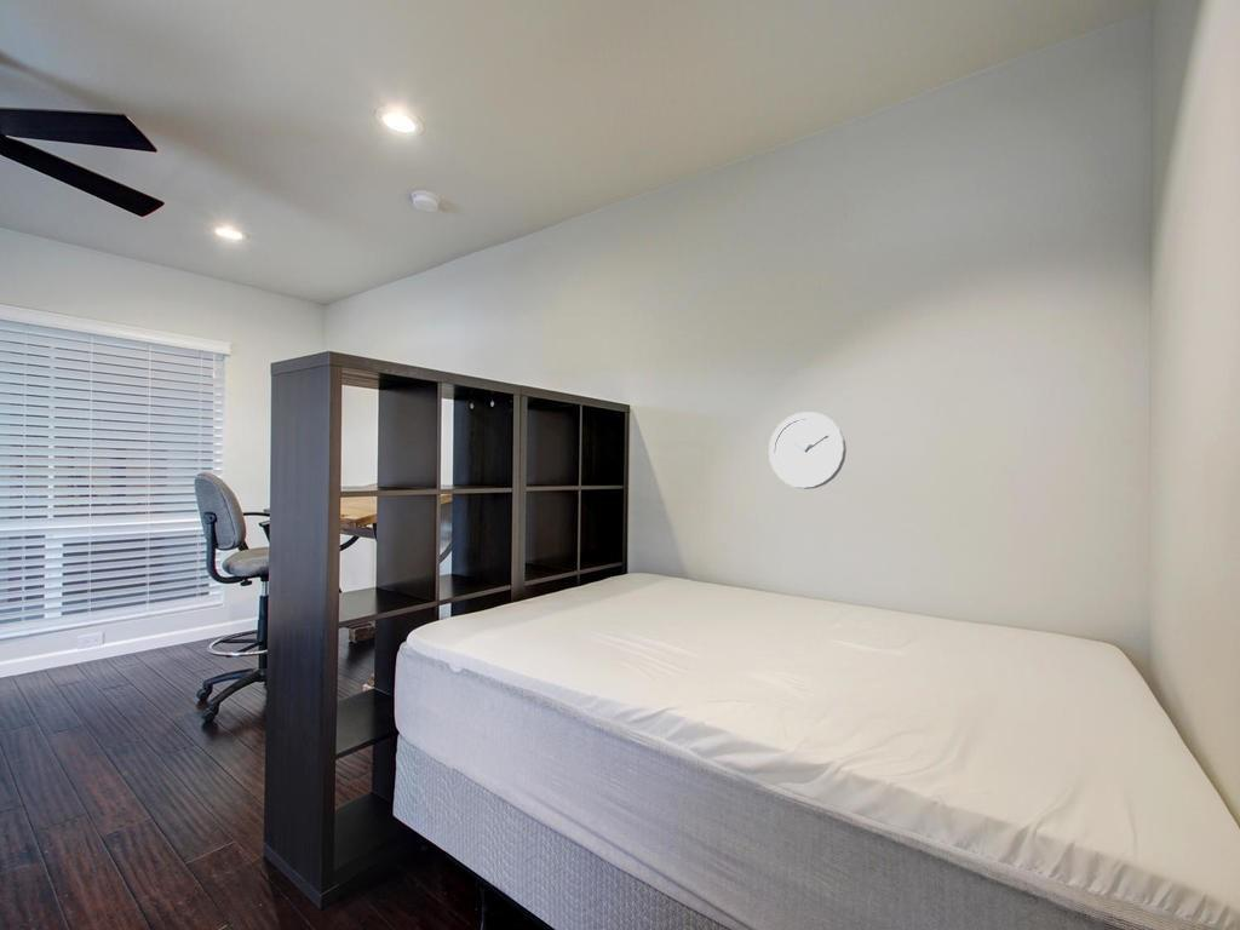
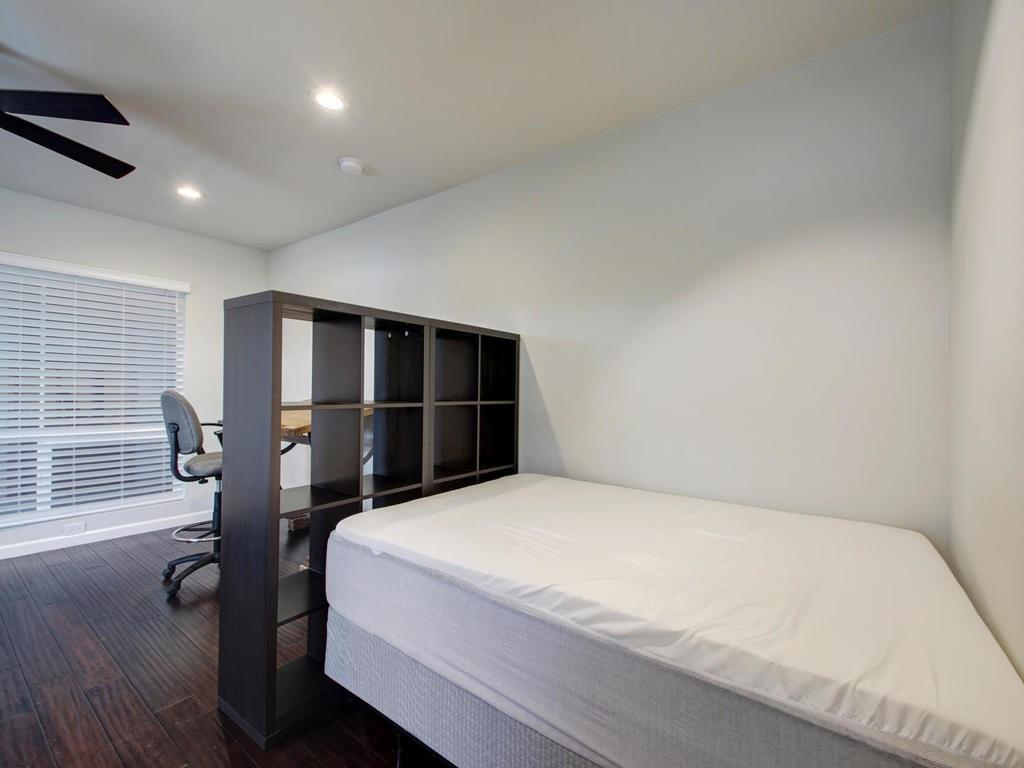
- wall clock (804, 450)
